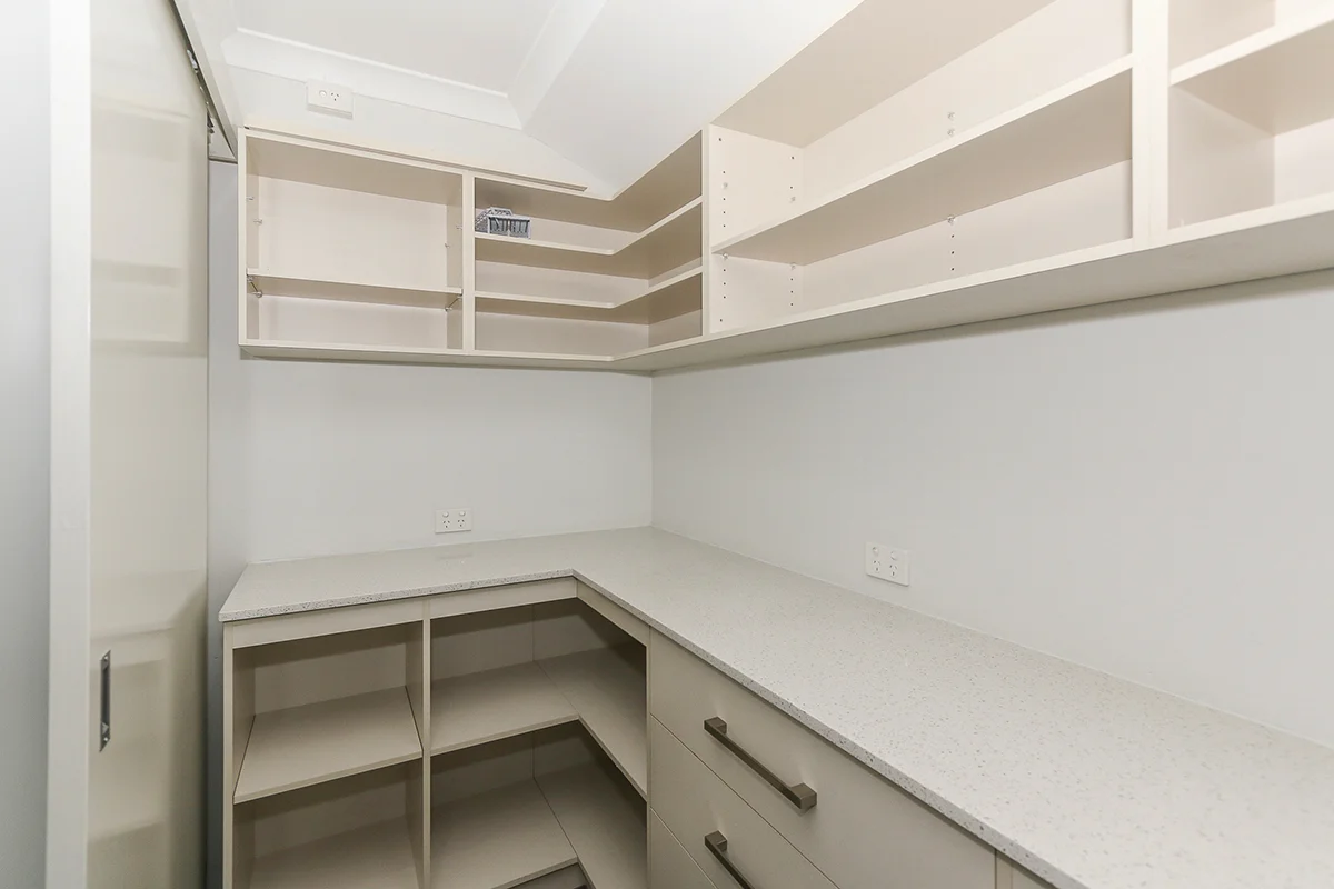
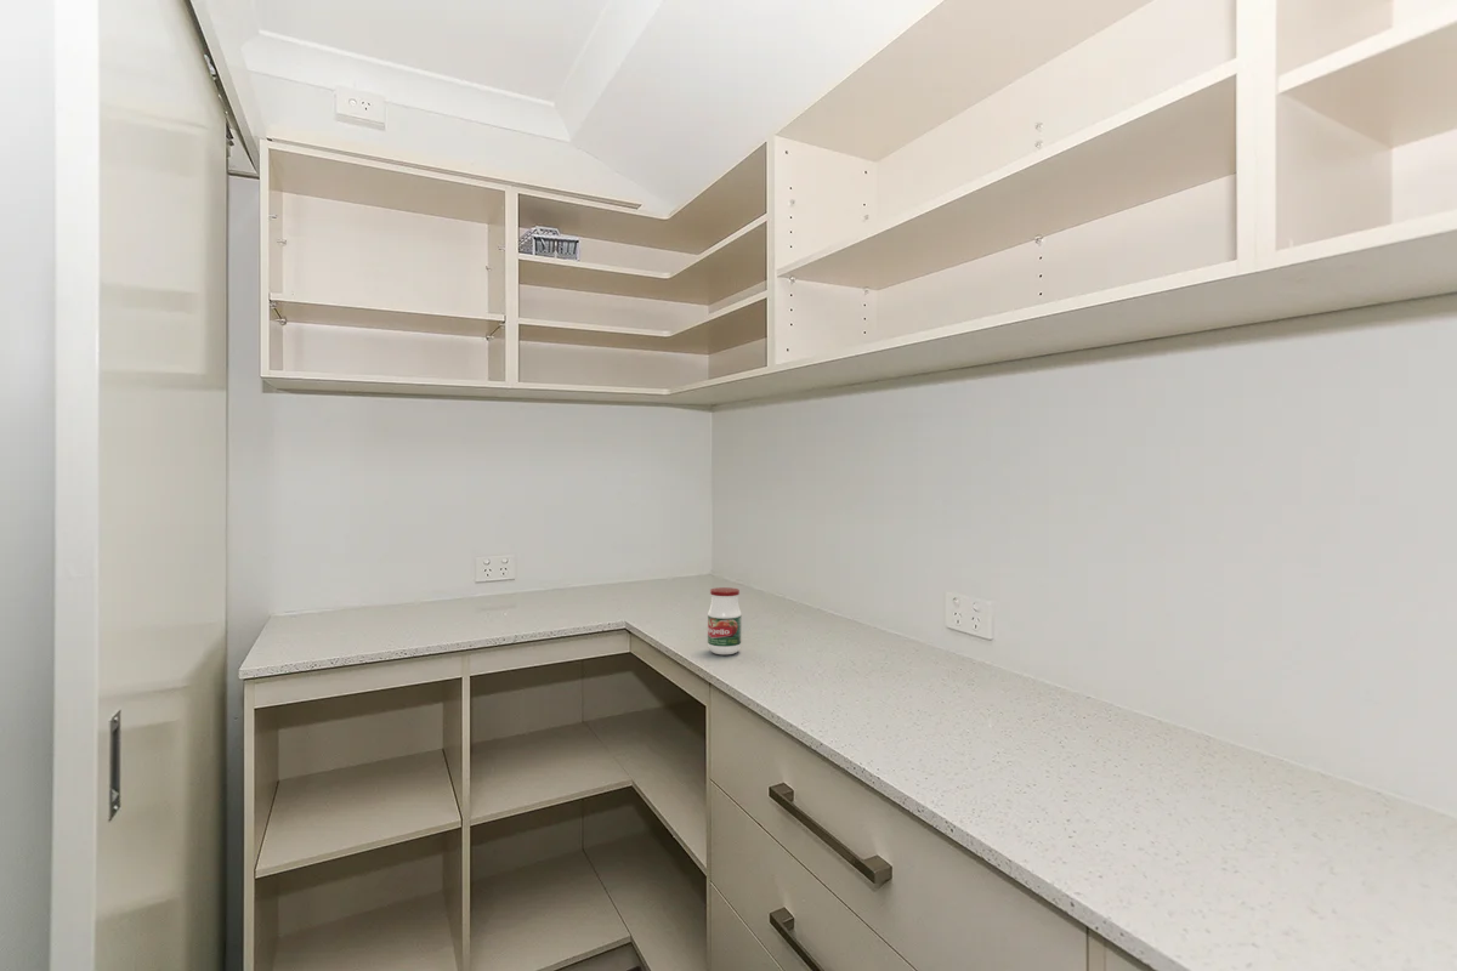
+ jar (724, 620)
